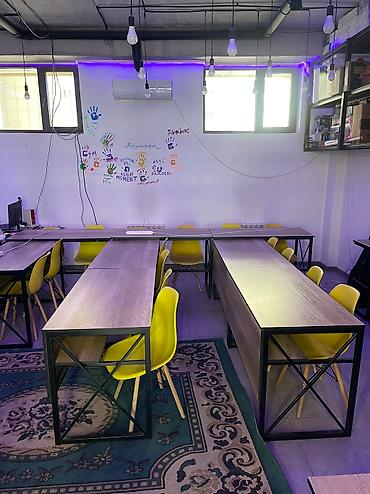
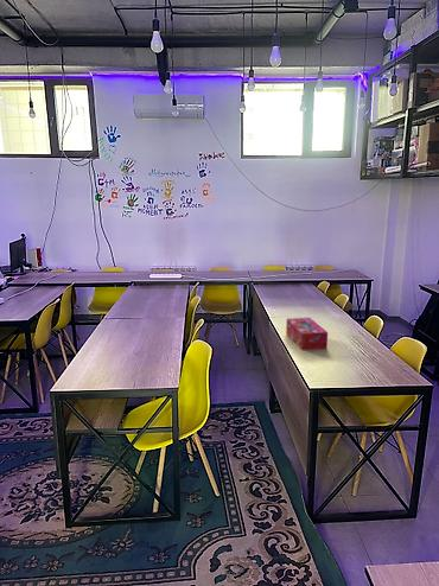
+ tissue box (305, 332)
